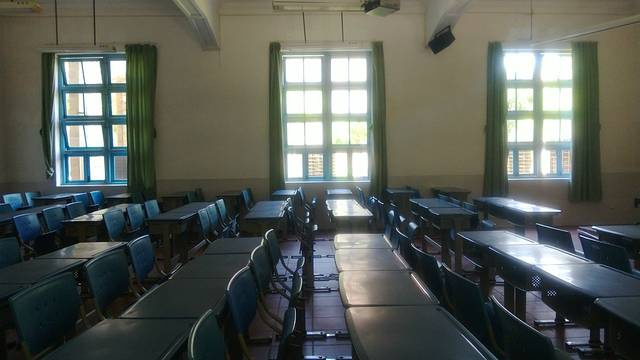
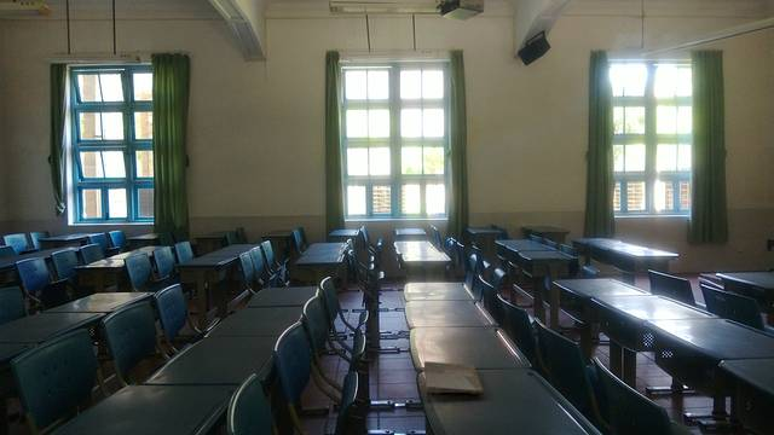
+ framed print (451, 376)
